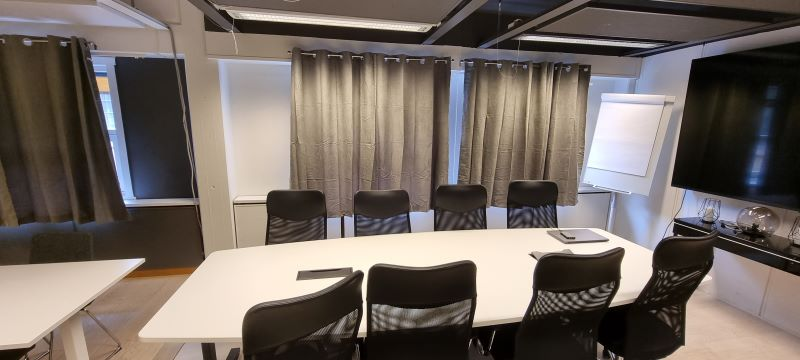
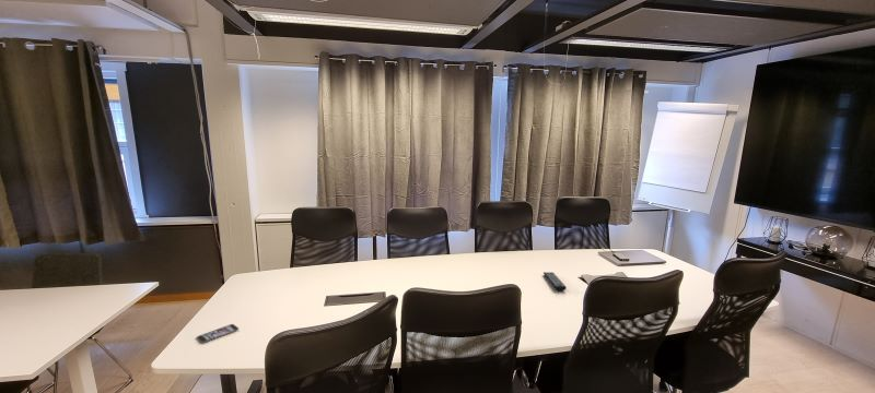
+ smartphone (218, 332)
+ remote control (553, 279)
